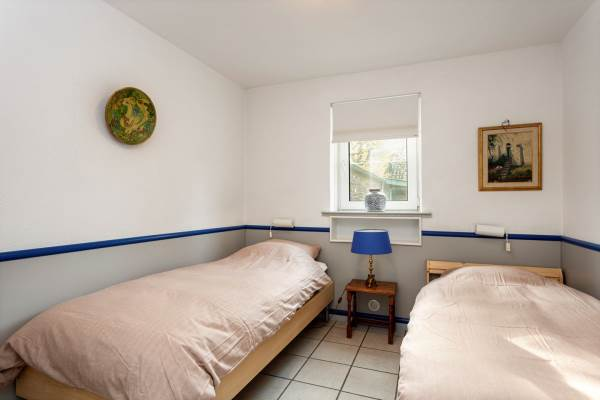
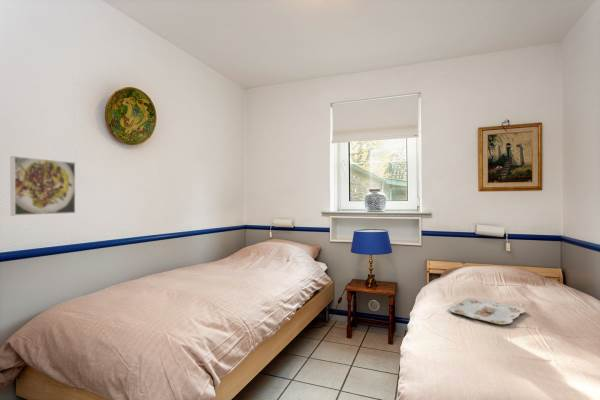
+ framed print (45, 186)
+ serving tray (486, 310)
